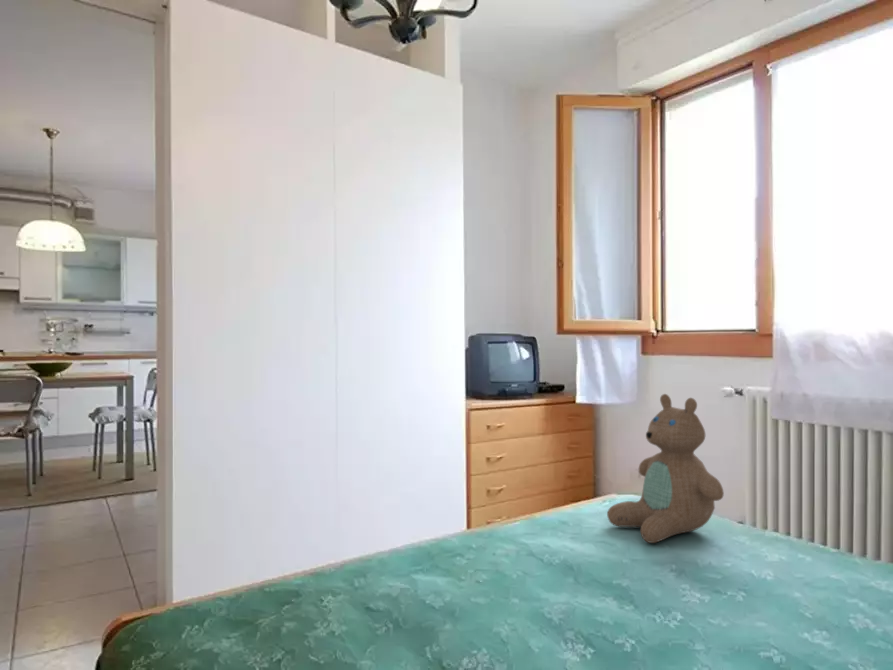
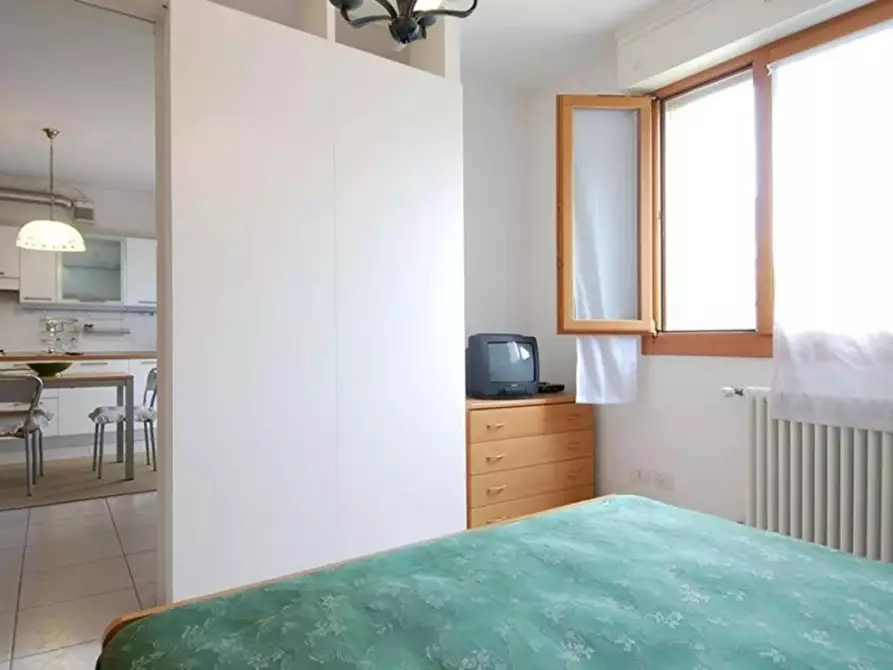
- teddy bear (661, 463)
